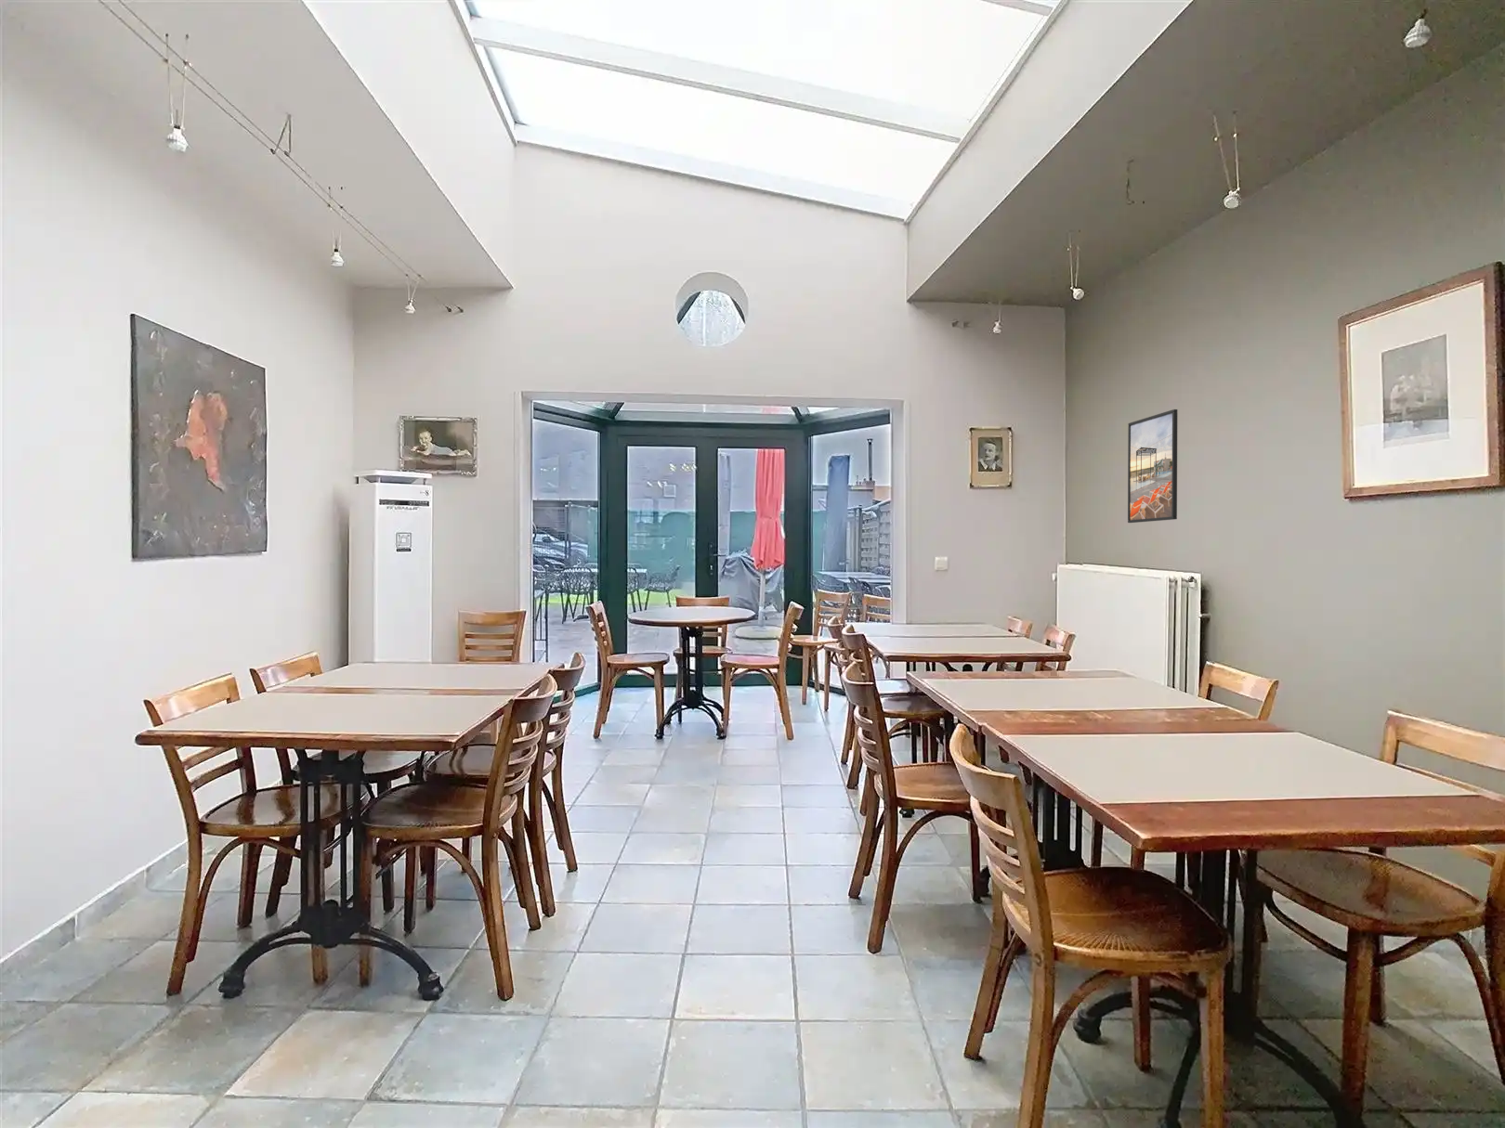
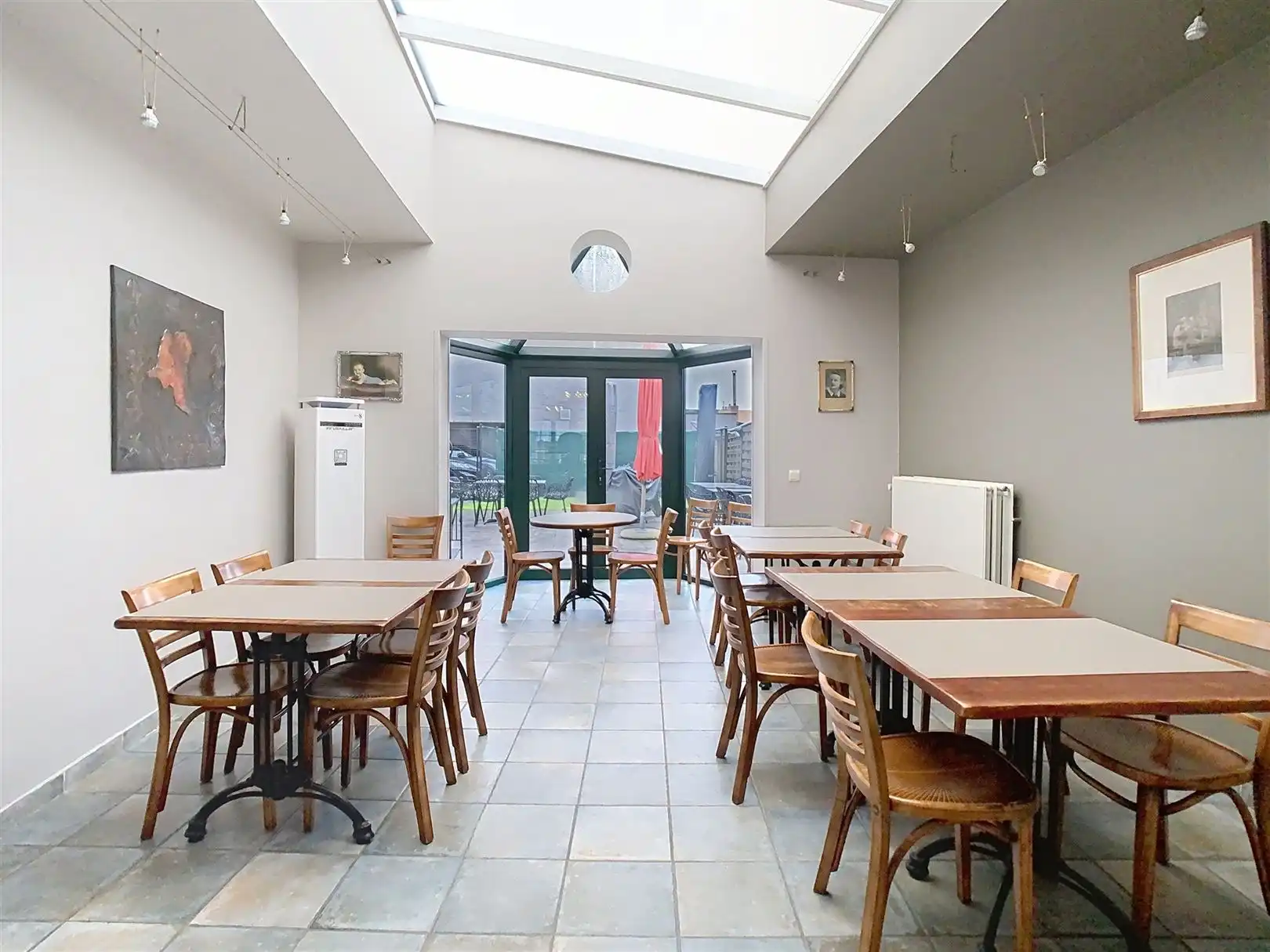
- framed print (1151, 469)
